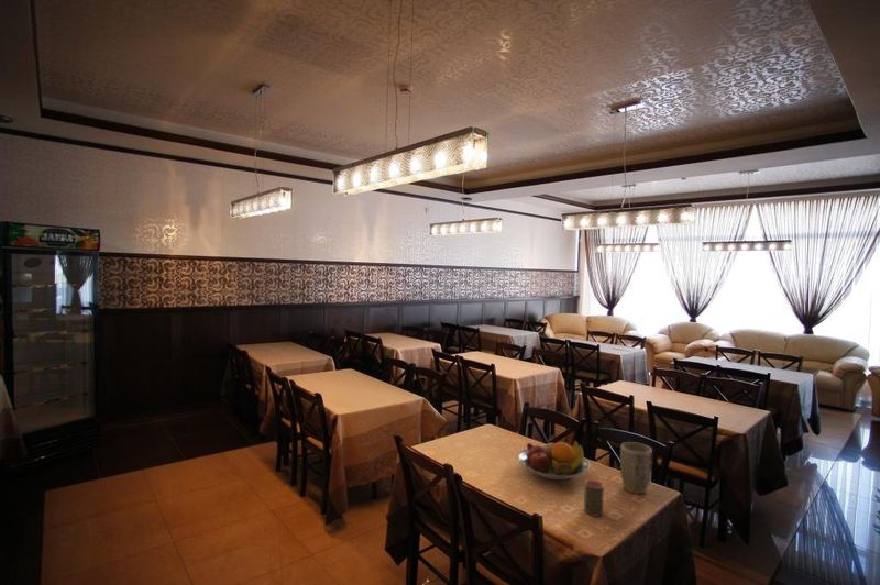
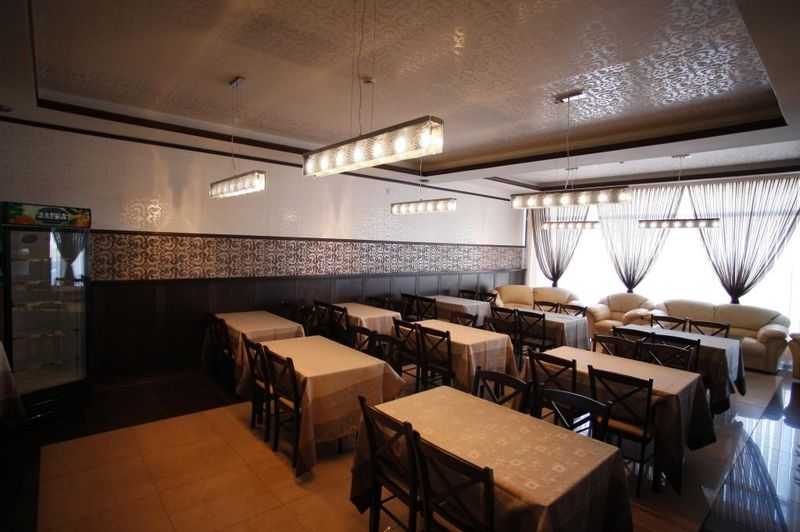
- fruit bowl (552, 457)
- cup (593, 497)
- plant pot (636, 467)
